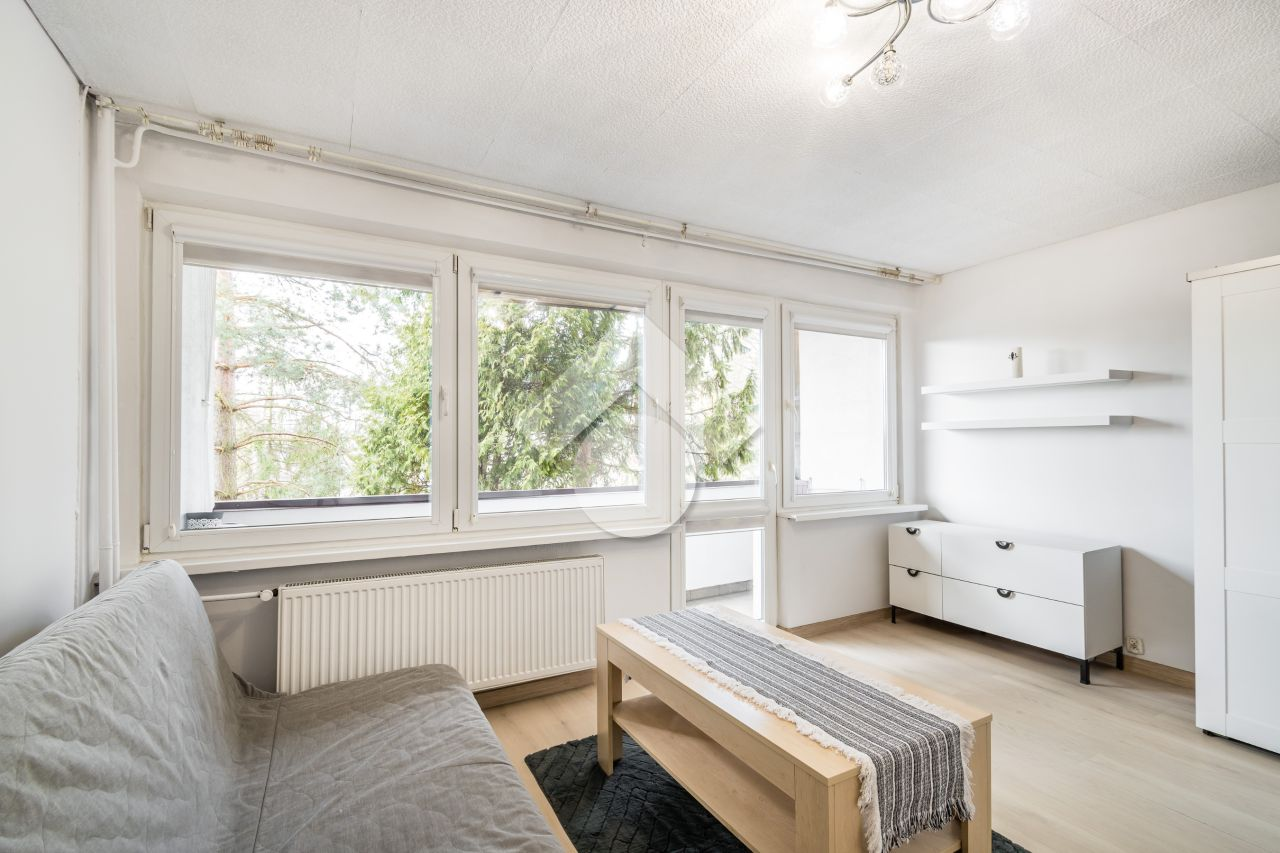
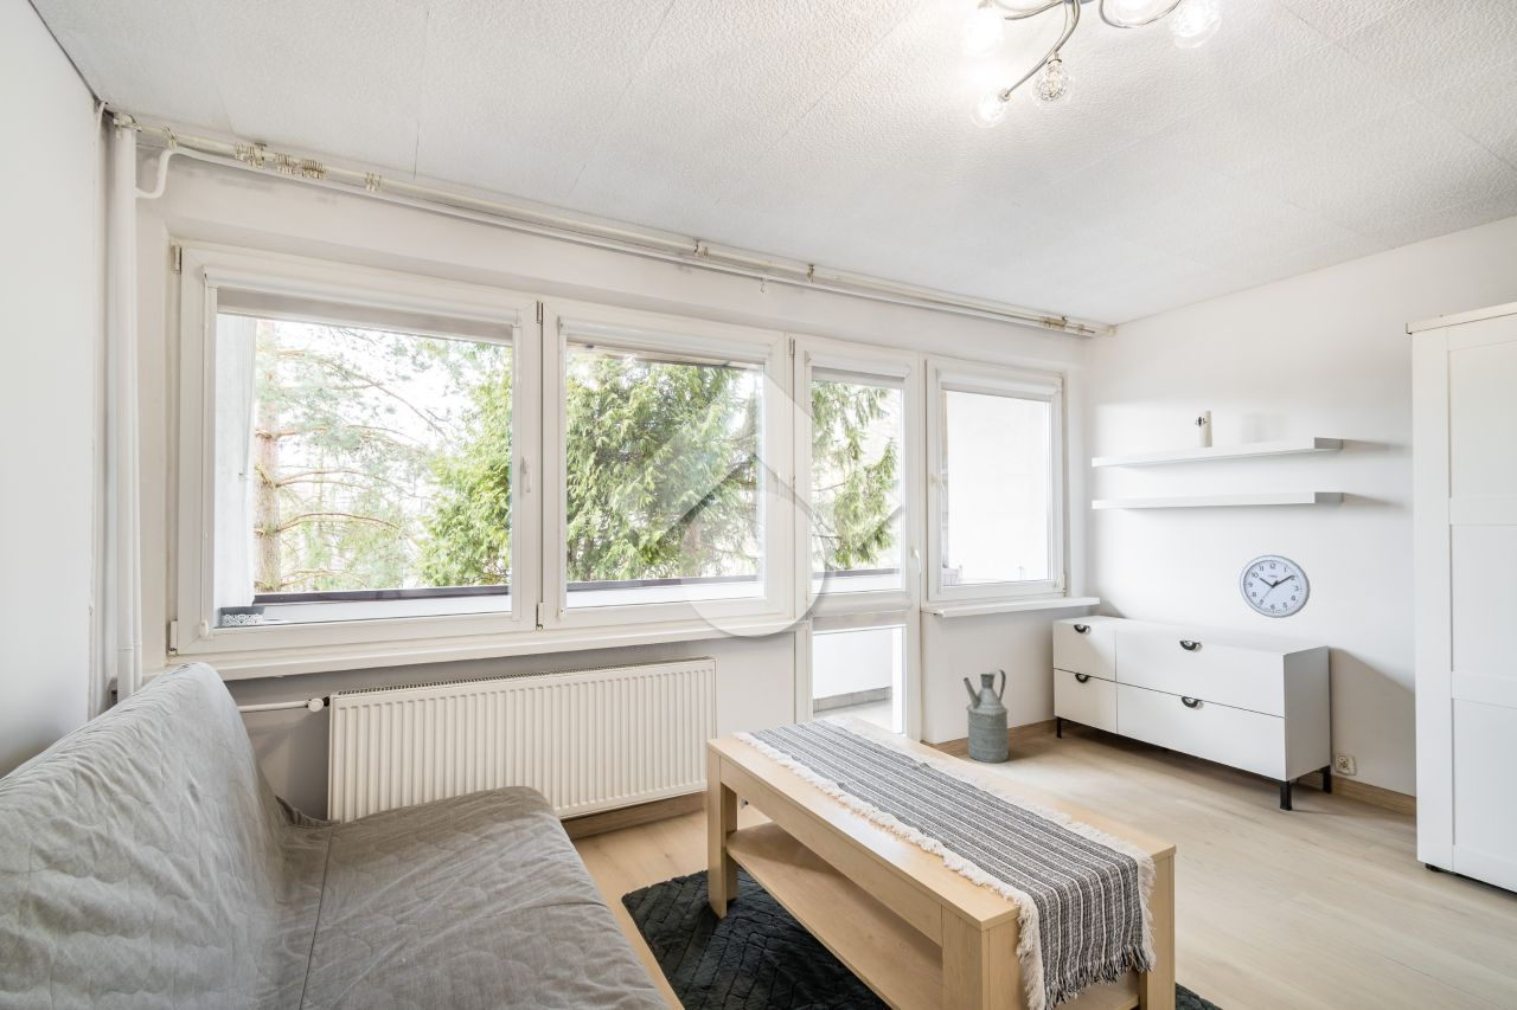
+ wall clock (1272, 586)
+ watering can (985, 713)
